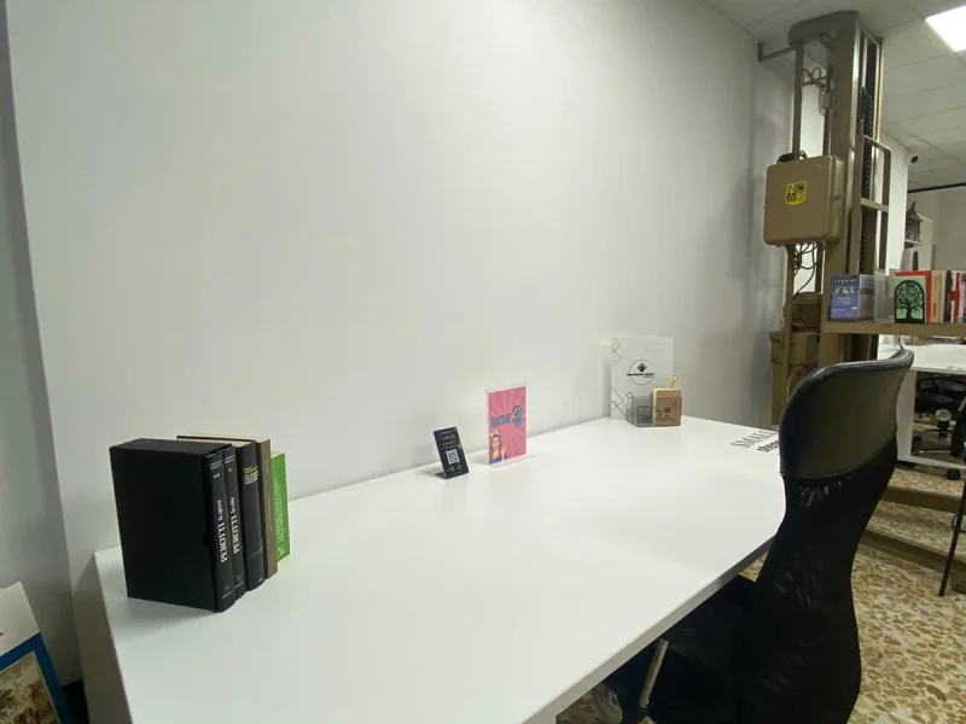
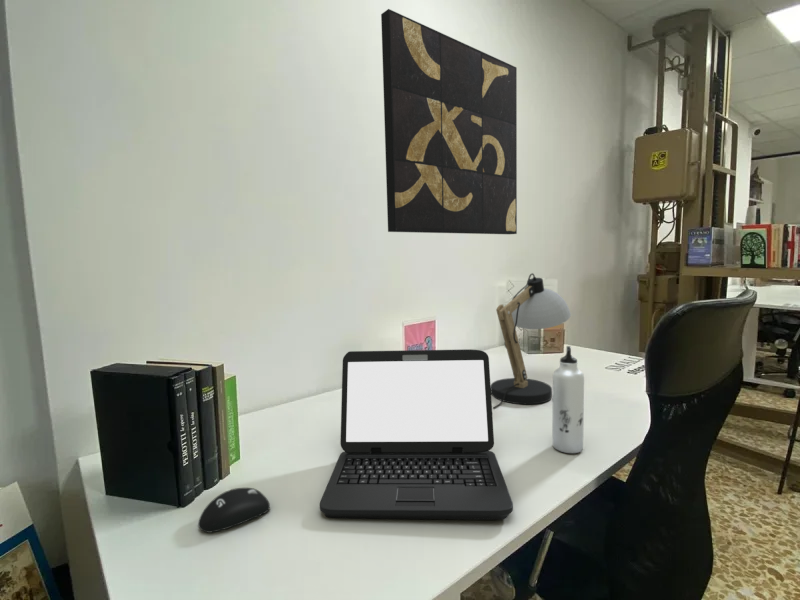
+ computer mouse (233, 506)
+ water bottle (568, 397)
+ wall art (459, 140)
+ laptop (415, 422)
+ desk lamp (525, 328)
